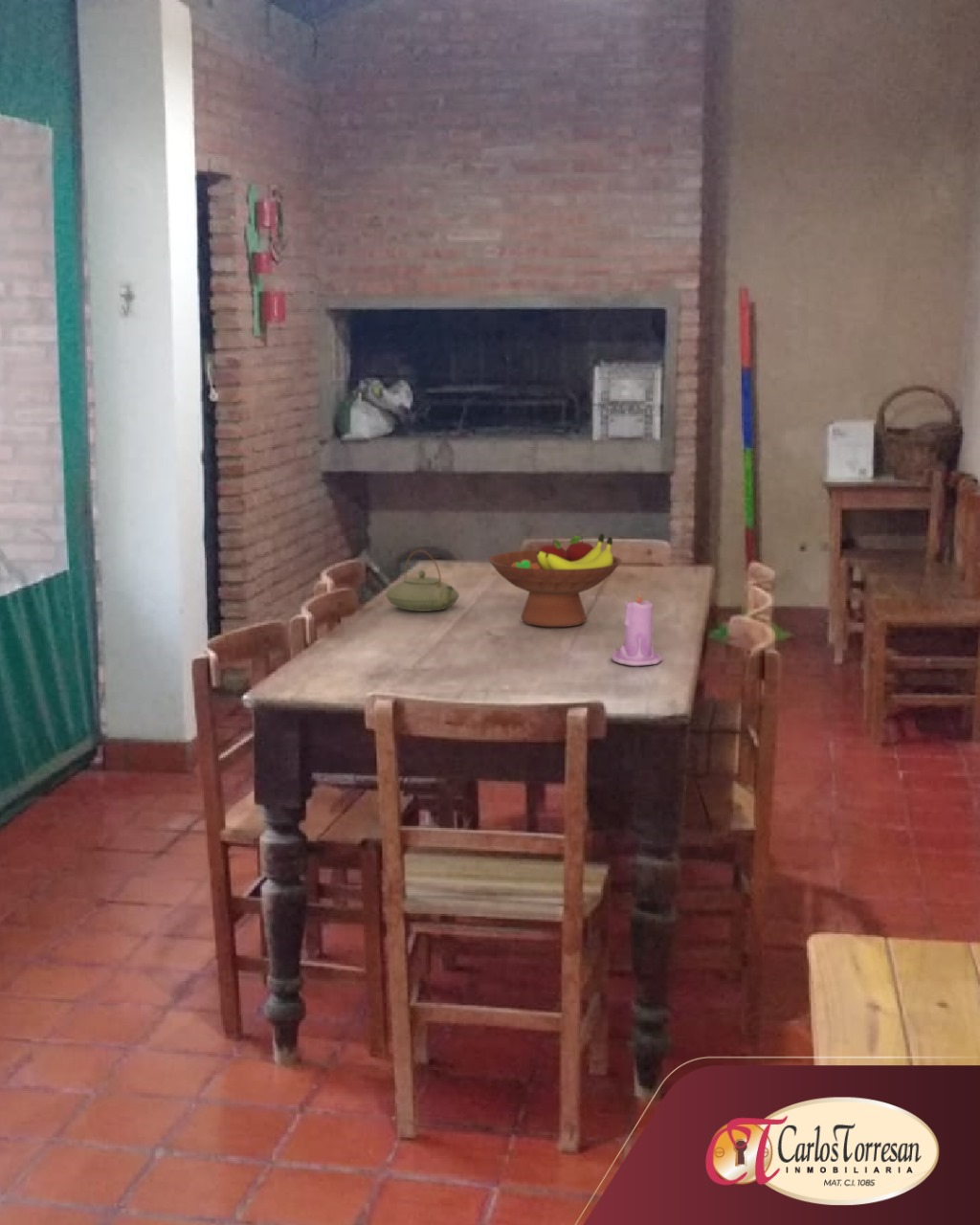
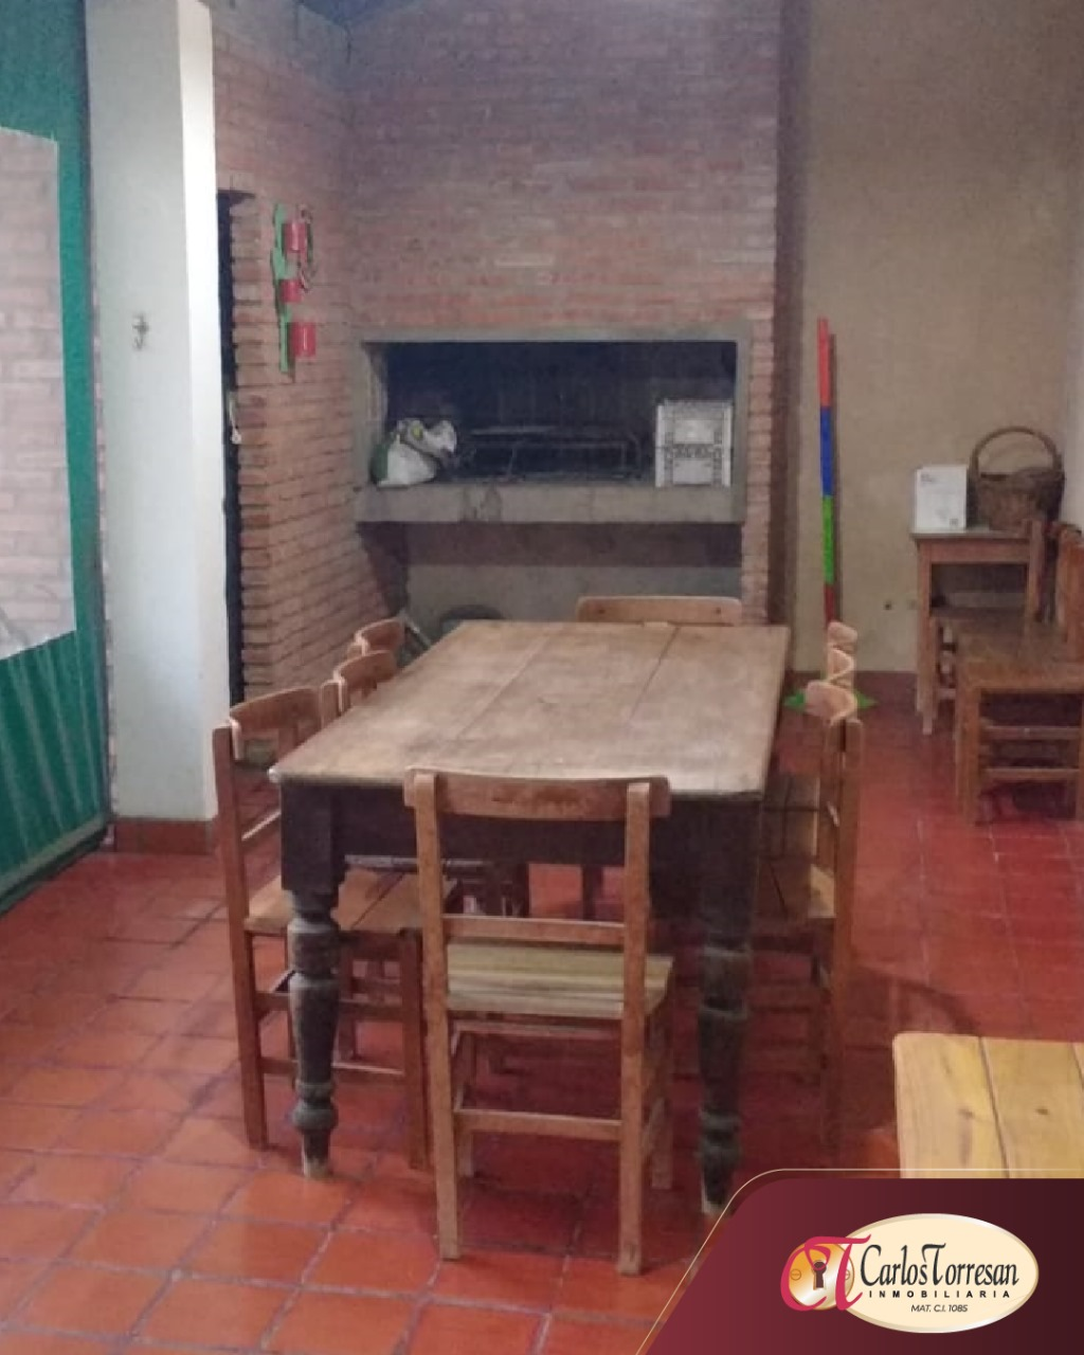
- candle (637, 626)
- teapot (425, 580)
- fruit bowl (554, 578)
